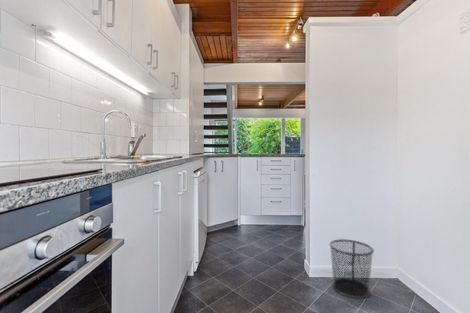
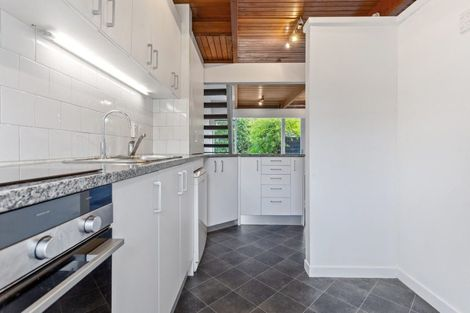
- waste bin (350, 266)
